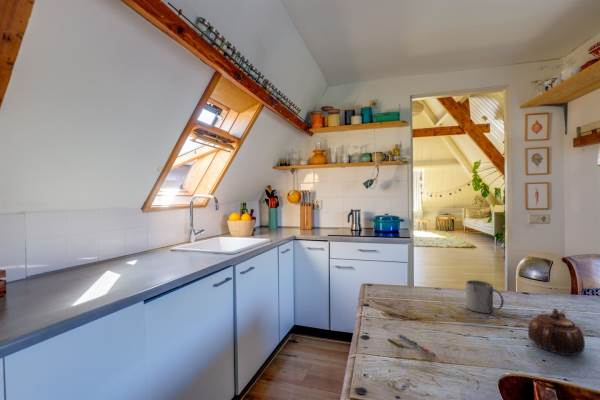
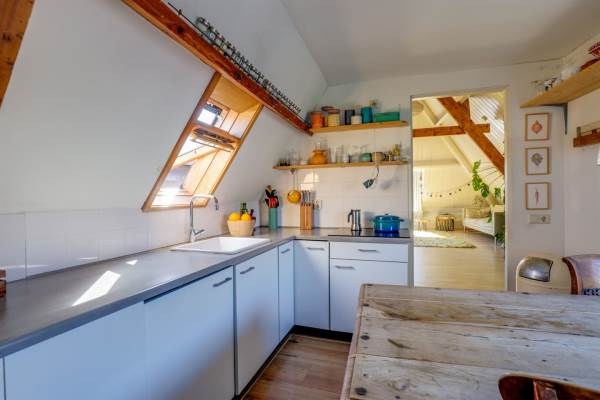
- mug (484, 297)
- teapot (554, 328)
- pen (415, 343)
